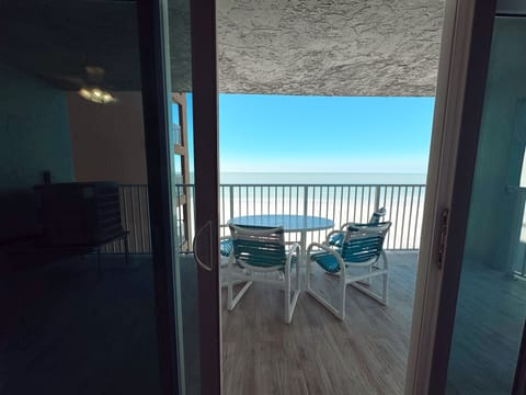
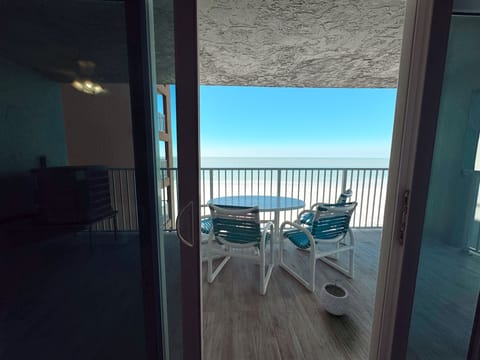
+ plant pot (334, 295)
